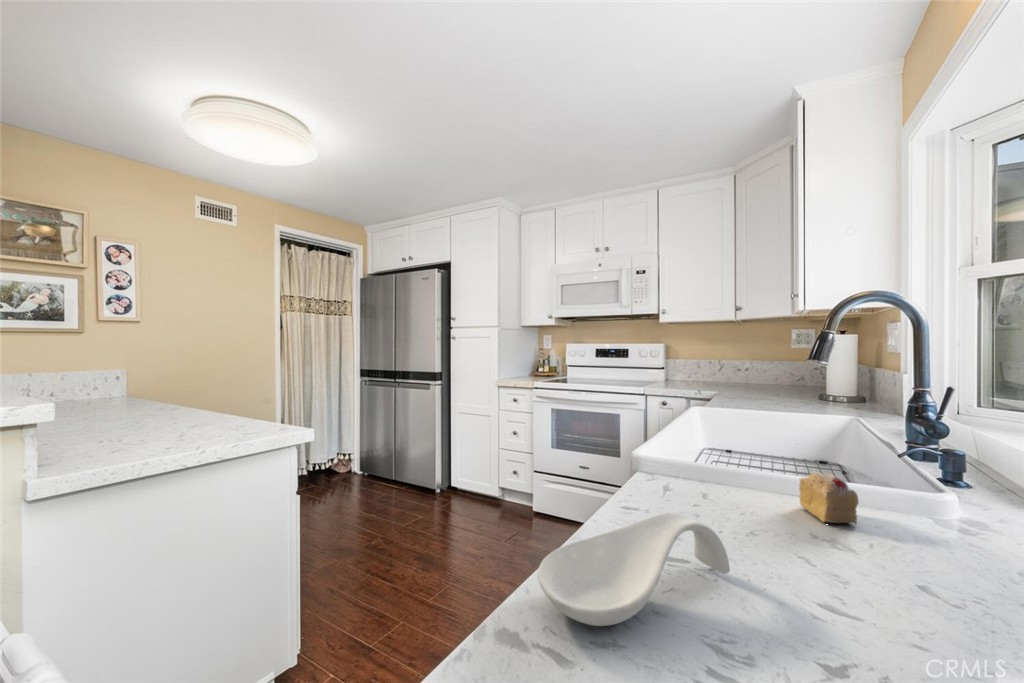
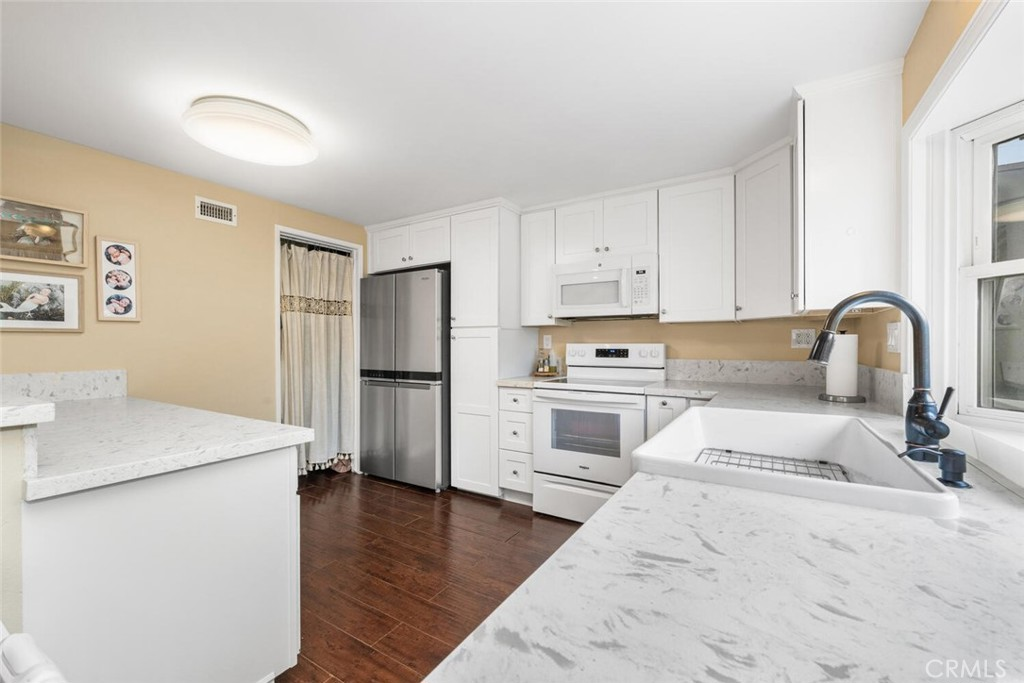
- spoon rest (638, 559)
- cake slice (826, 494)
